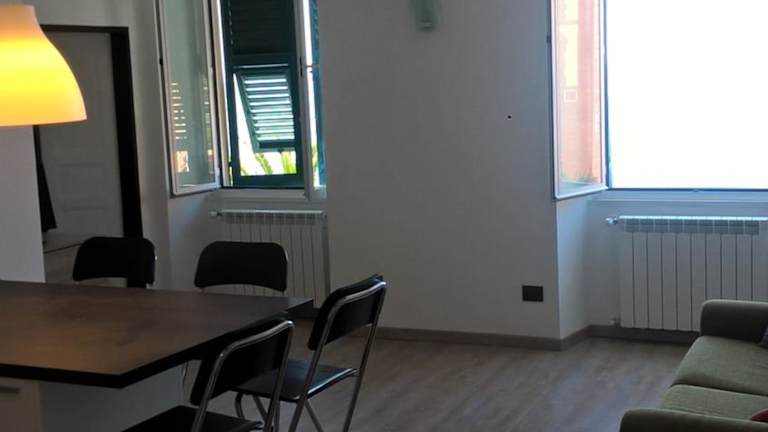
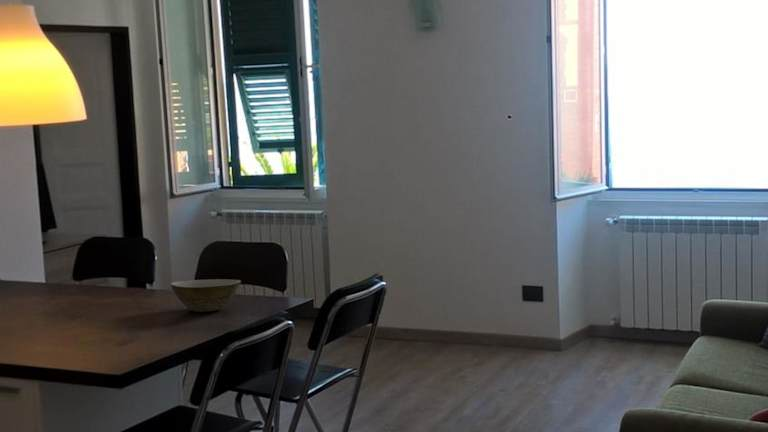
+ bowl (206, 295)
